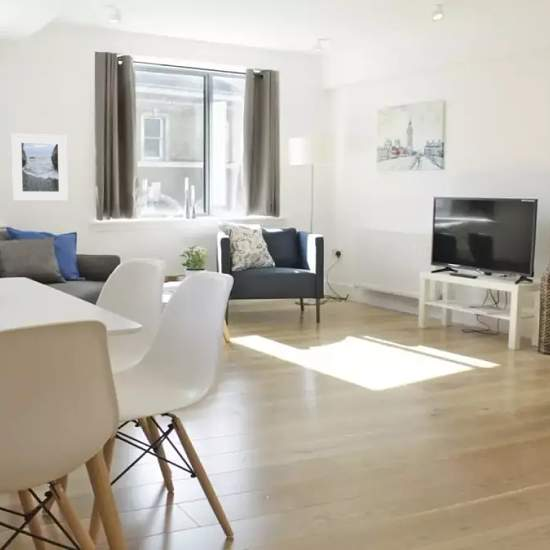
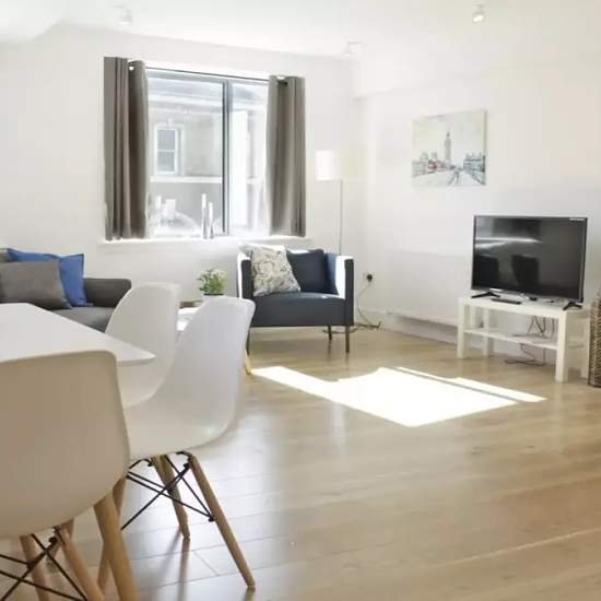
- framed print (40, 167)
